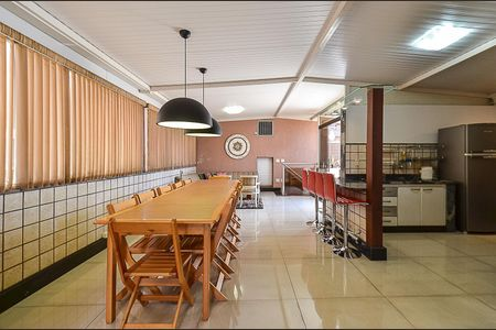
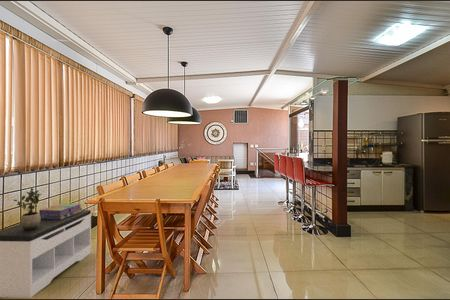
+ potted plant (28, 208)
+ stack of books (61, 210)
+ bench (46, 245)
